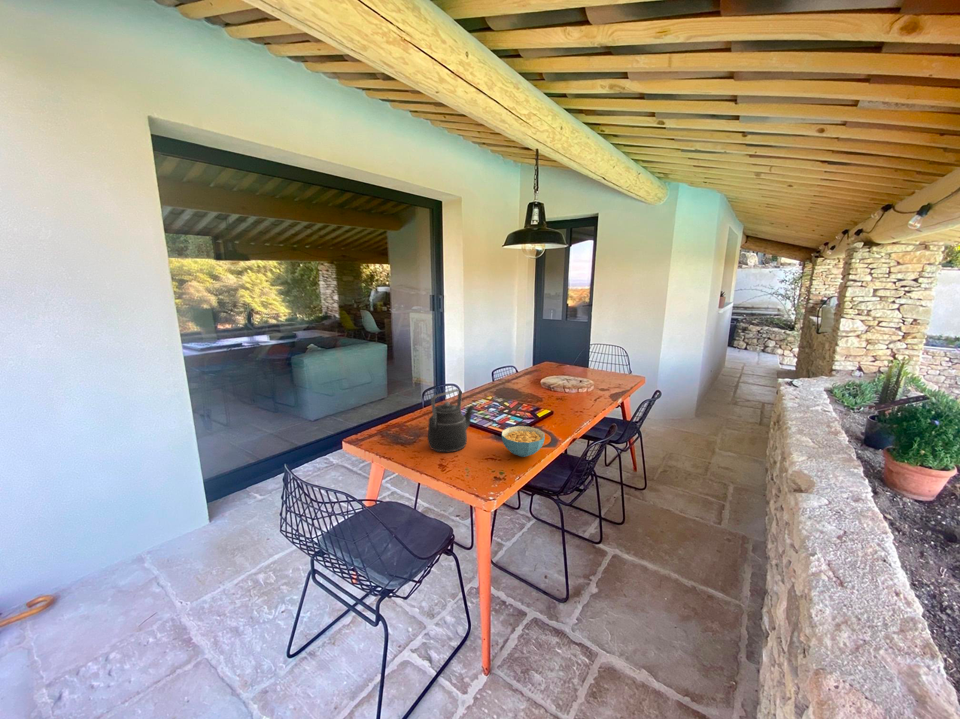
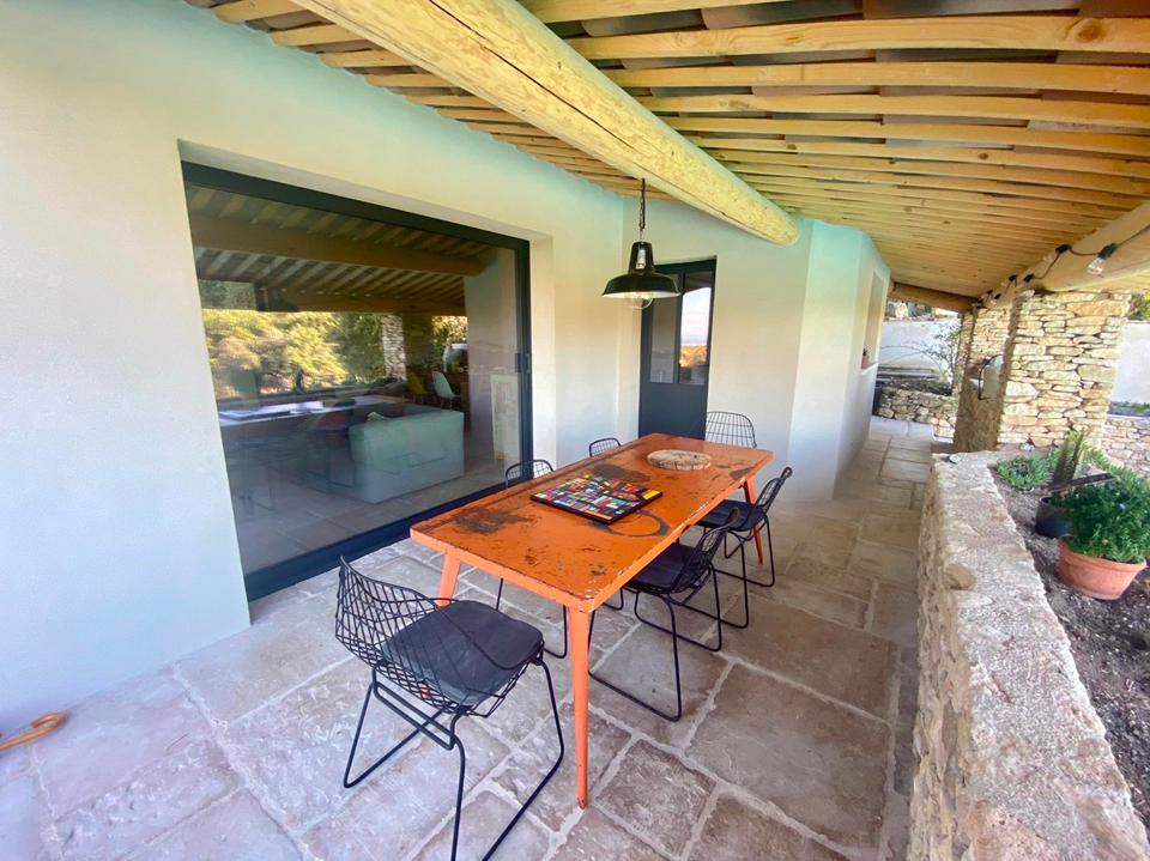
- cereal bowl (522, 443)
- kettle (454, 416)
